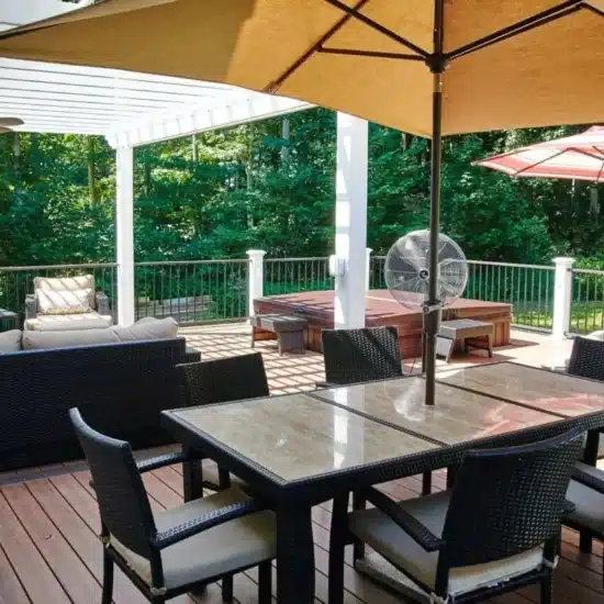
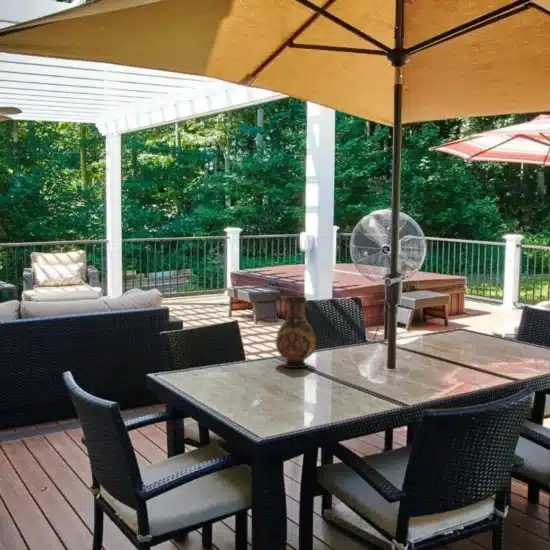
+ vase (295, 332)
